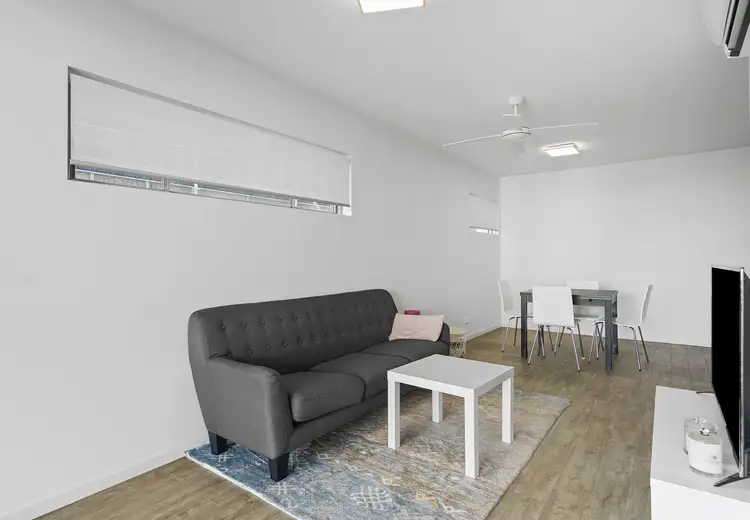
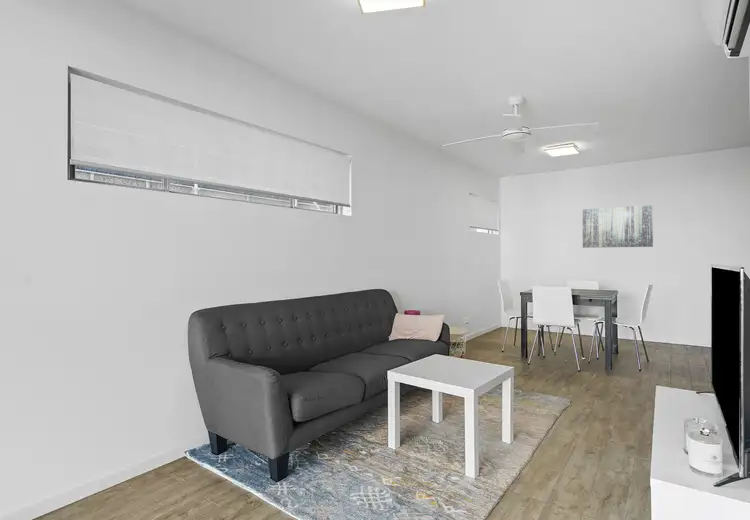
+ wall art (616, 227)
